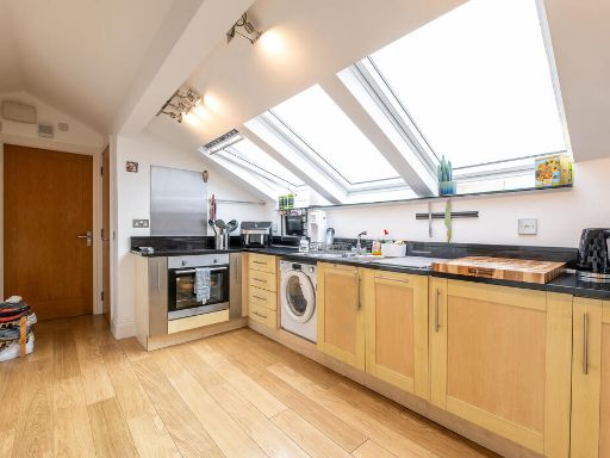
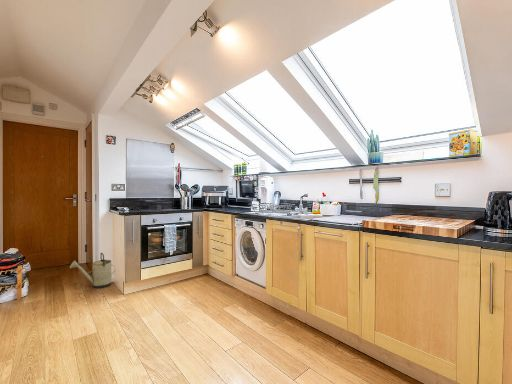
+ watering can (93, 270)
